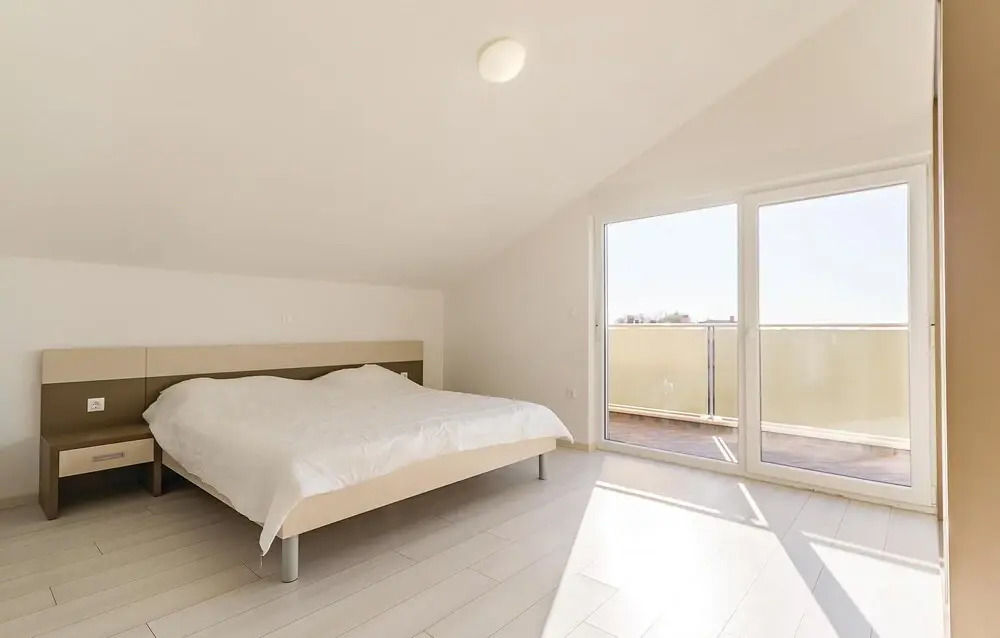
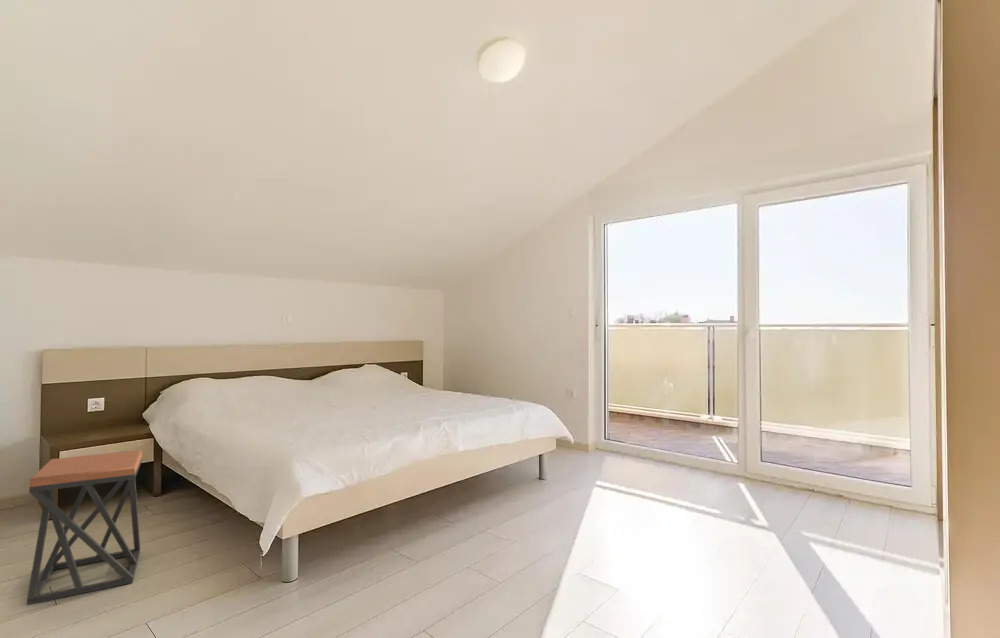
+ stool (90, 519)
